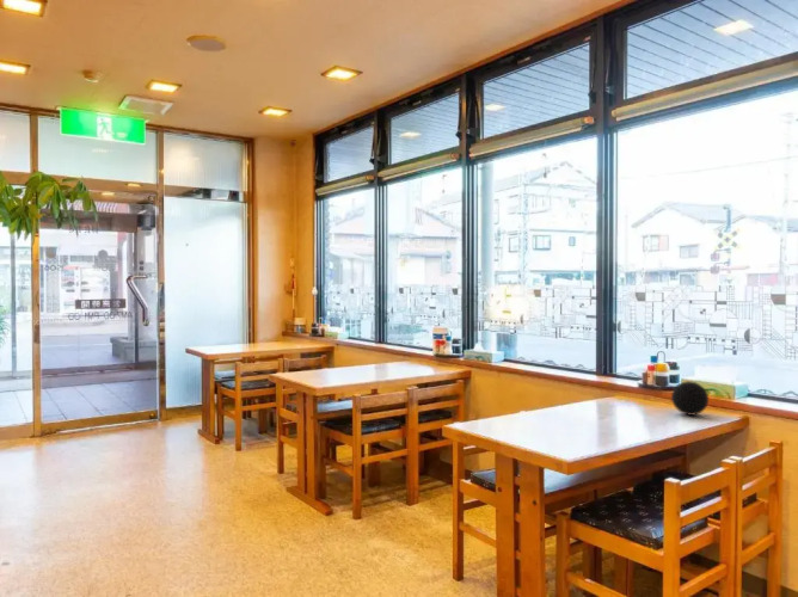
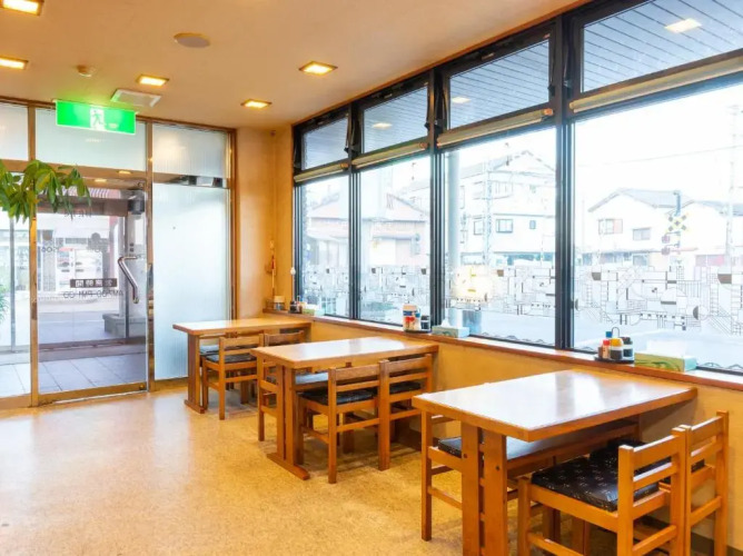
- decorative ball (689, 398)
